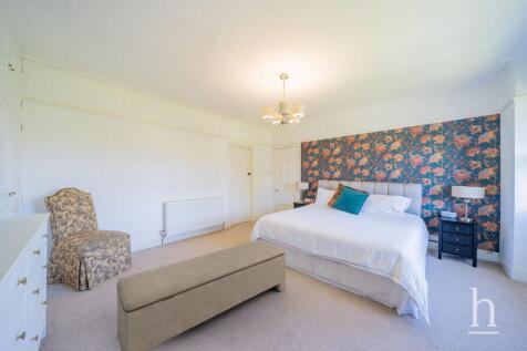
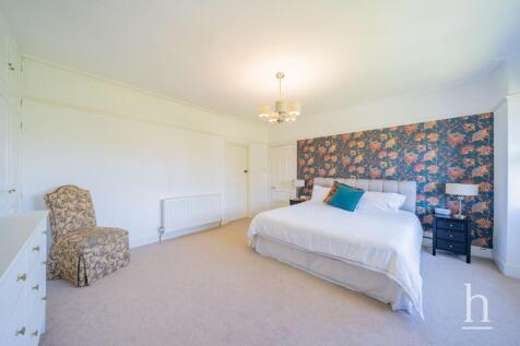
- bench (215, 283)
